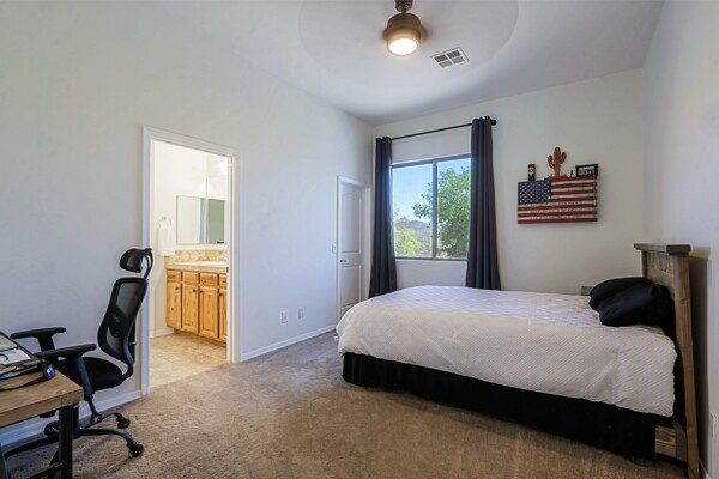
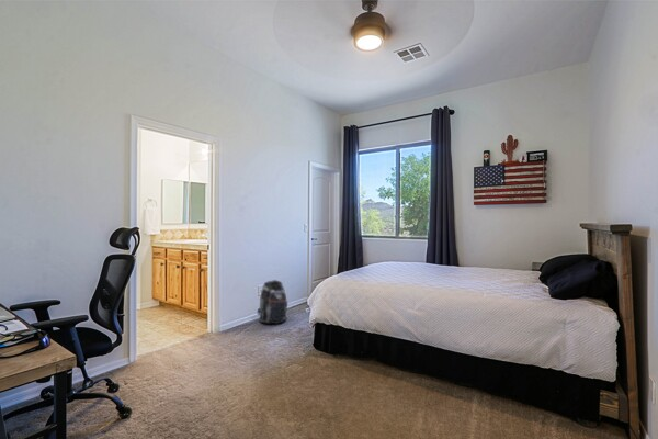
+ backpack (273, 300)
